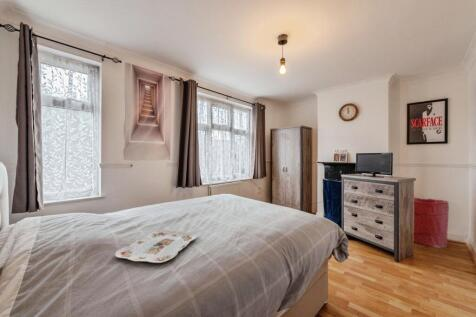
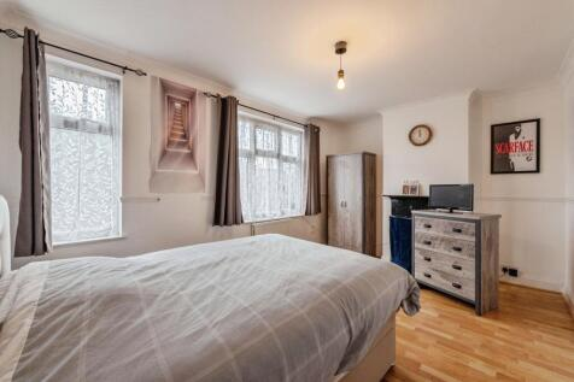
- serving tray (160, 244)
- laundry hamper (425, 219)
